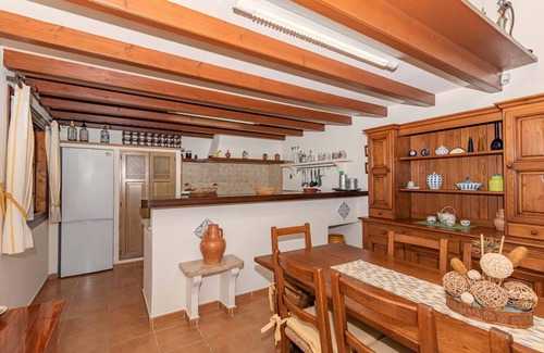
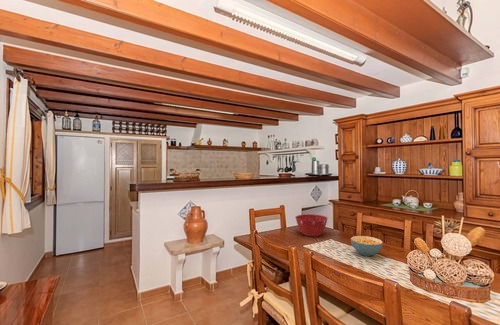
+ mixing bowl (311, 225)
+ cereal bowl (366, 247)
